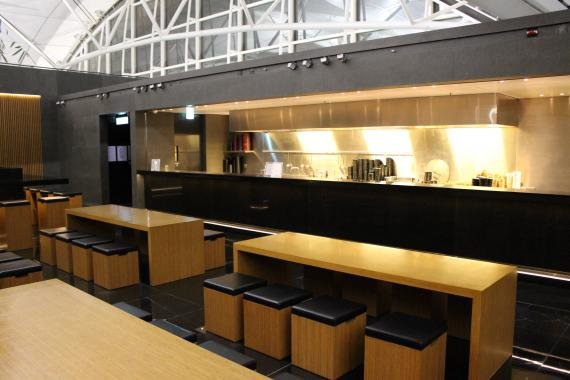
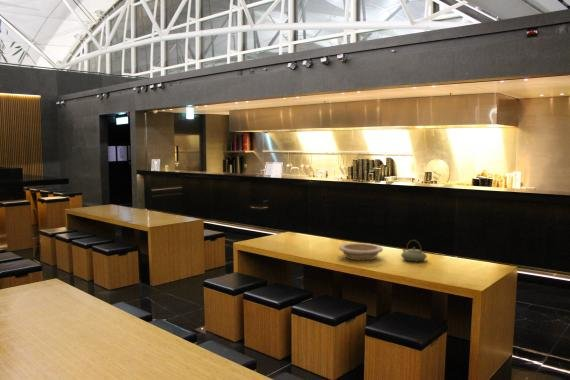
+ teapot (412, 249)
+ bowl (360, 252)
